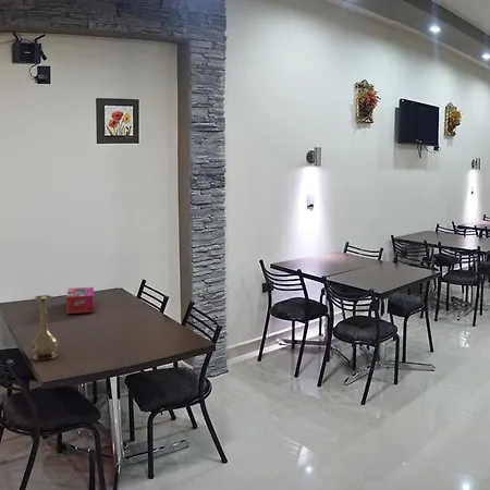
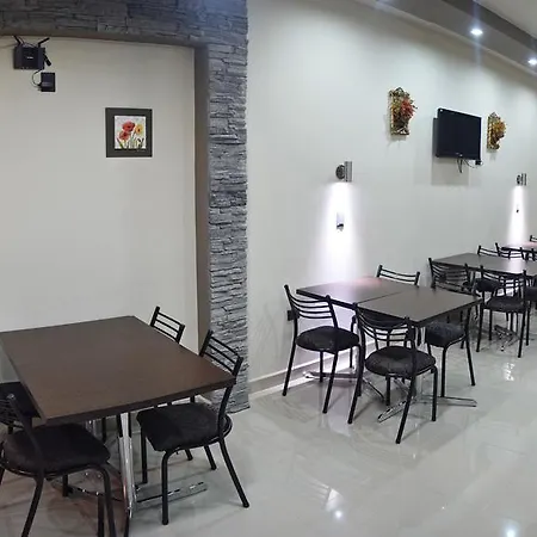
- tissue box (81, 299)
- vase (44, 327)
